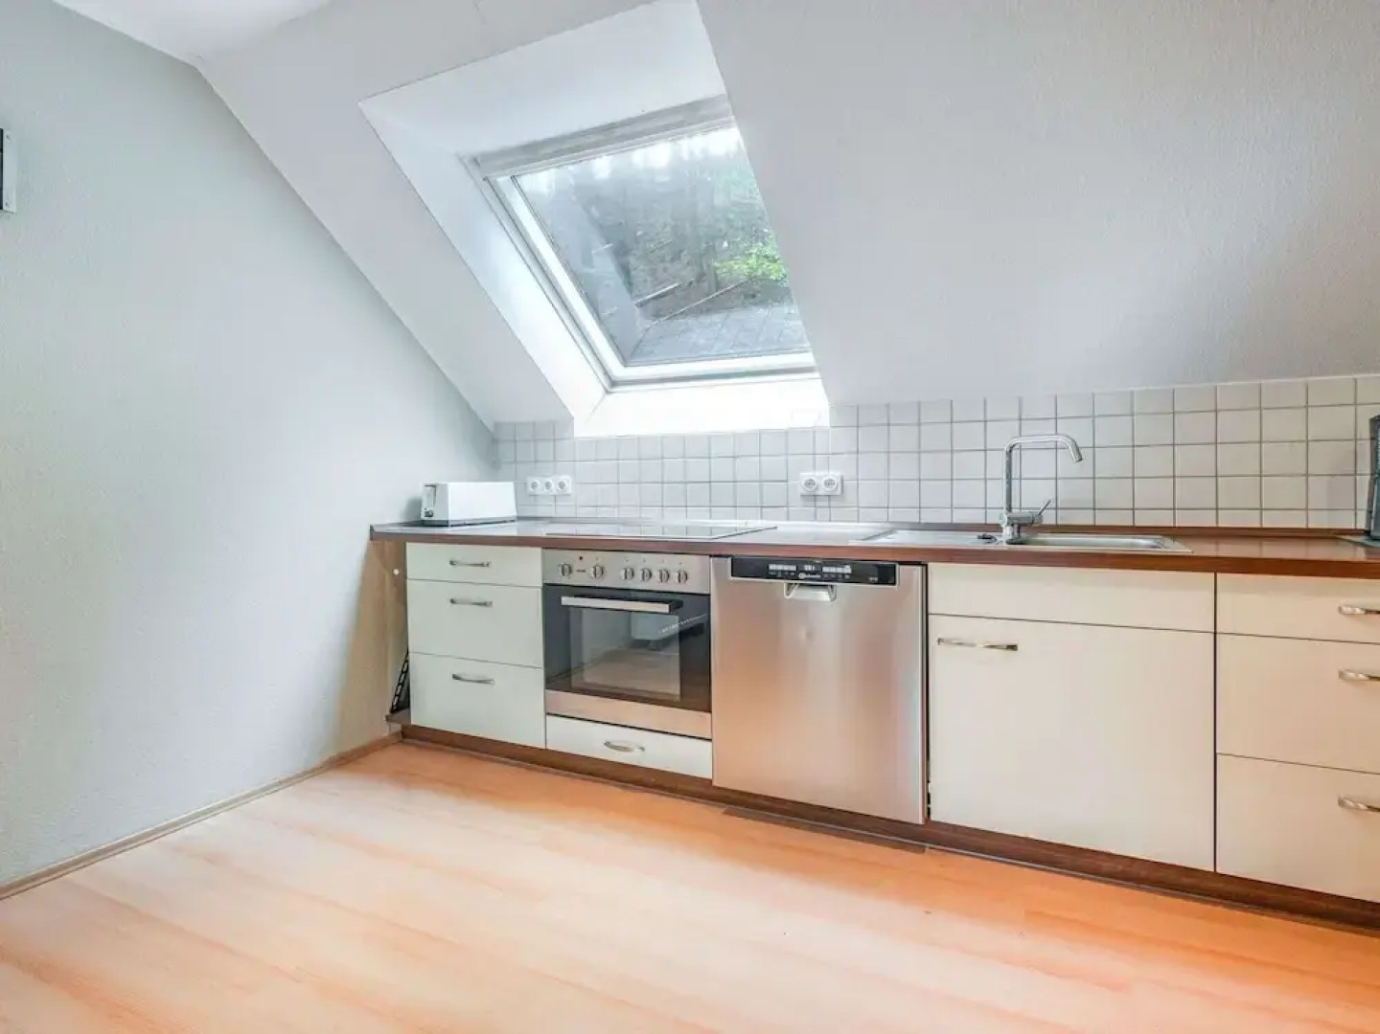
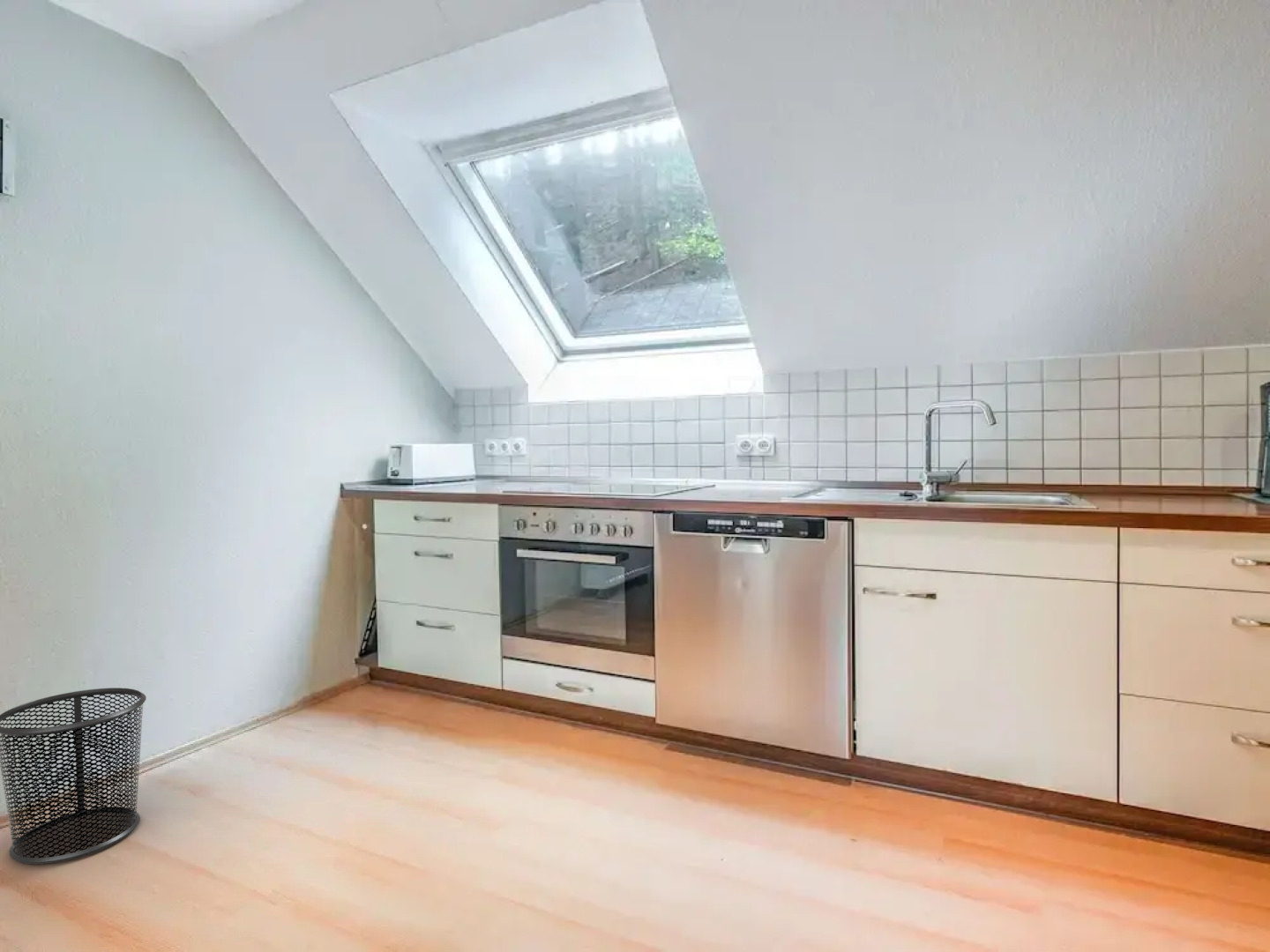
+ waste bin (74, 771)
